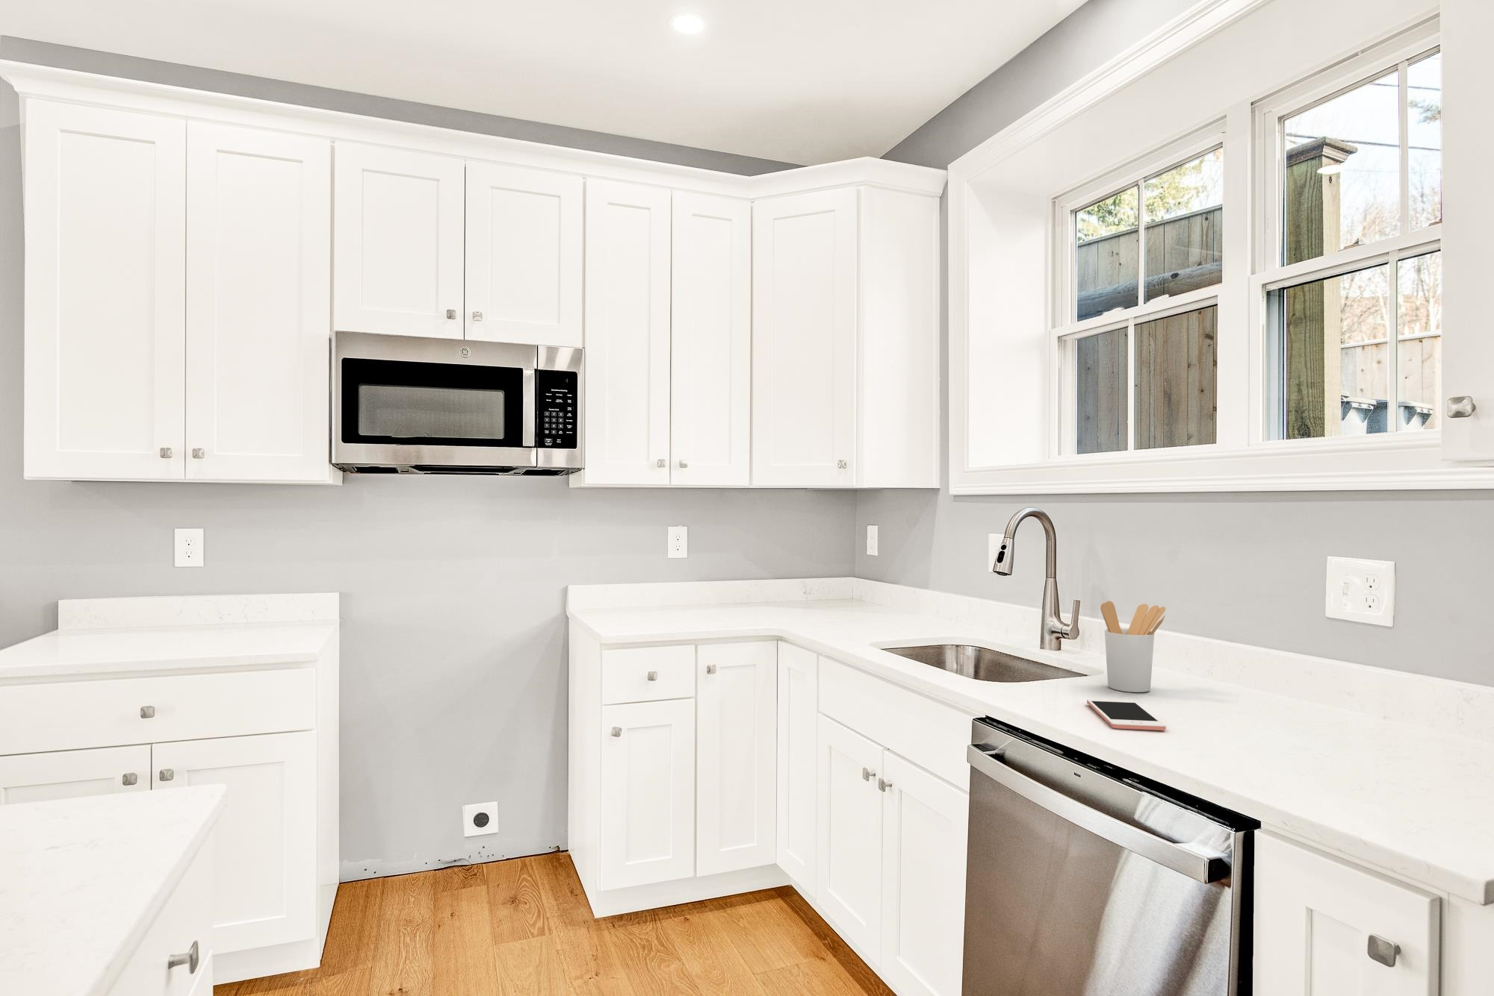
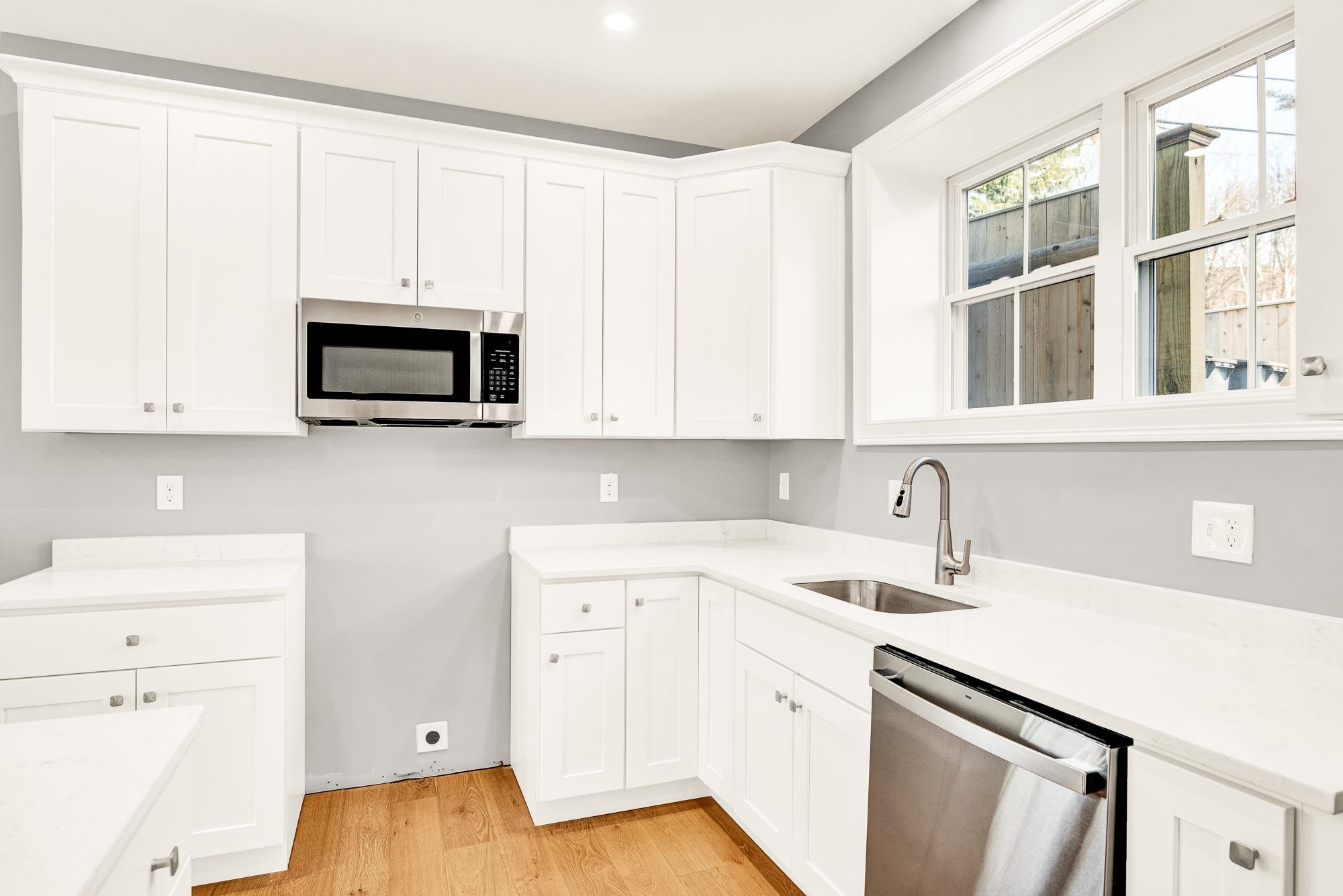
- cell phone (1124, 714)
- utensil holder (1136, 645)
